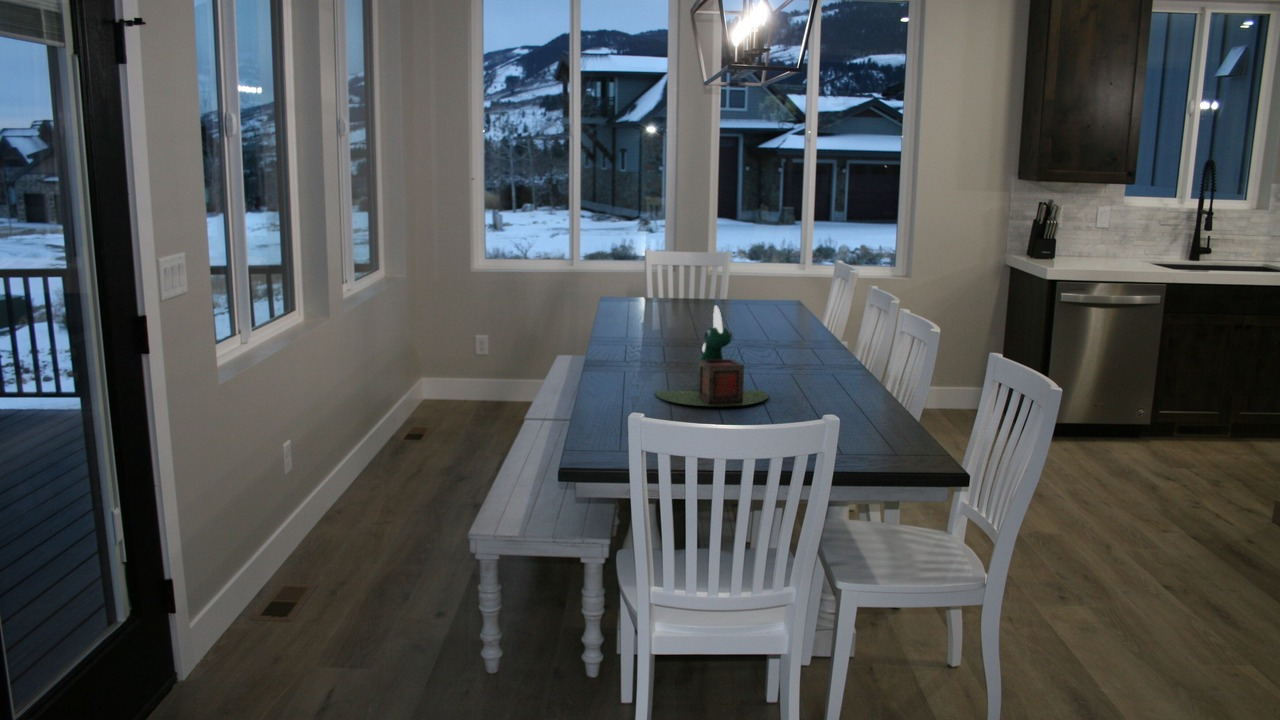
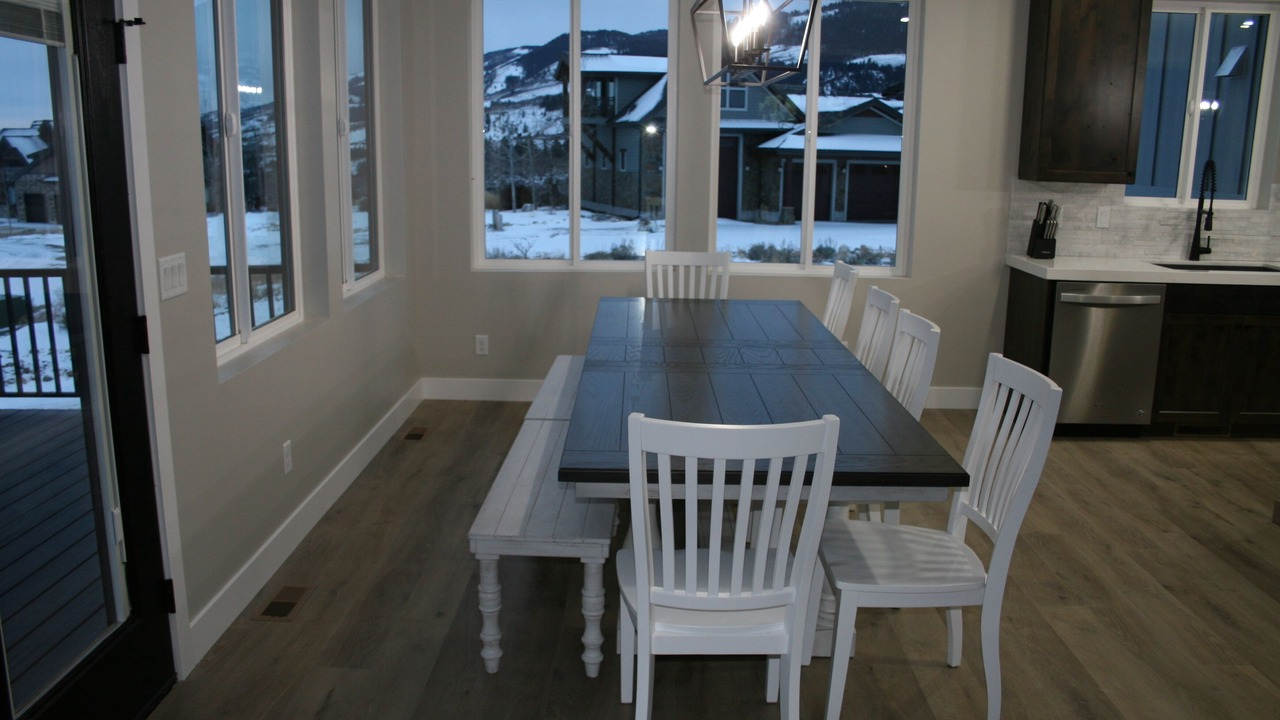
- plant pot (712, 349)
